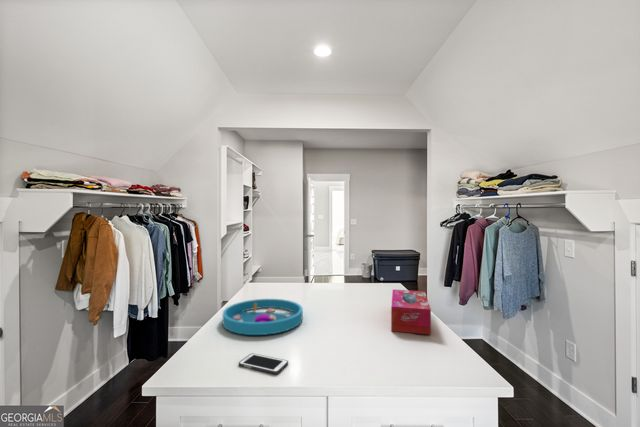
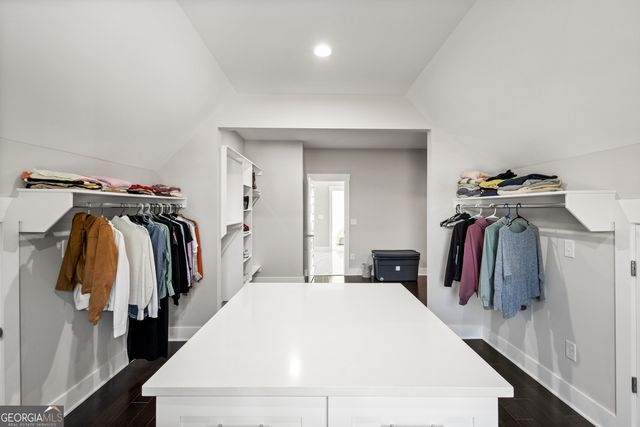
- storage tray (263, 312)
- tissue box (409, 309)
- cell phone (263, 363)
